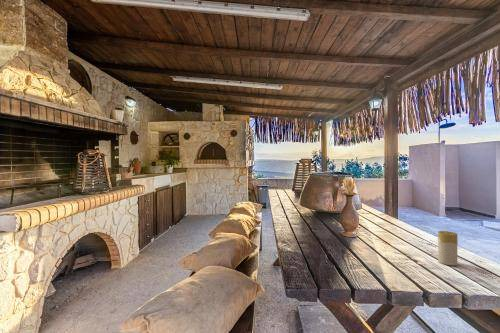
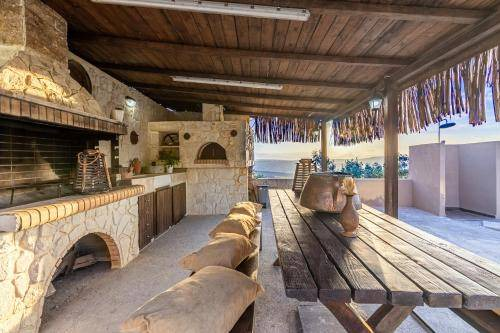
- candle (447, 247)
